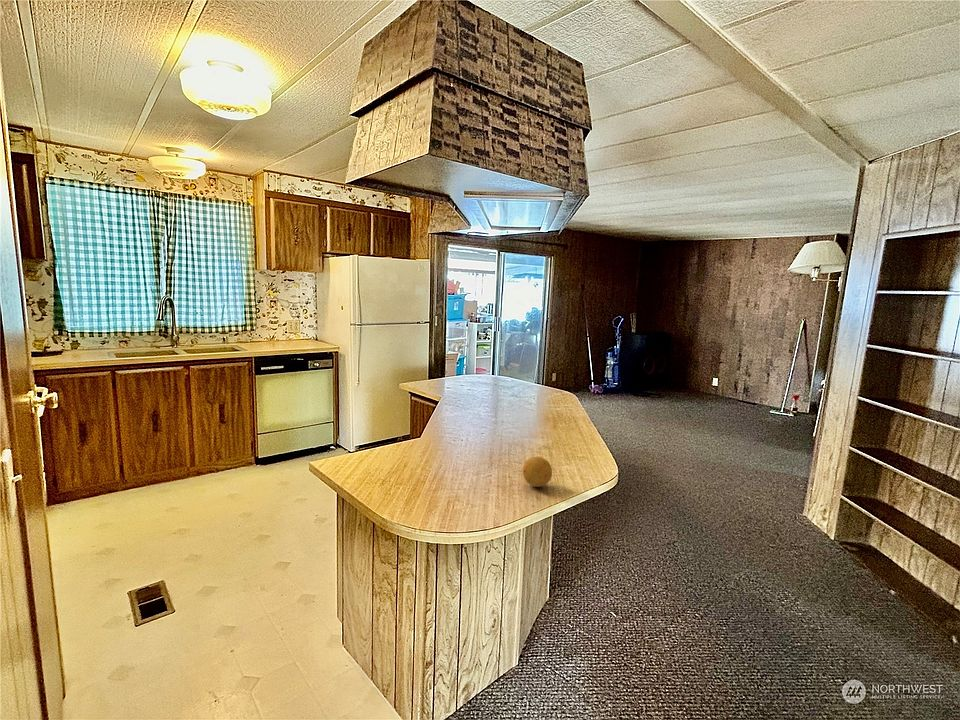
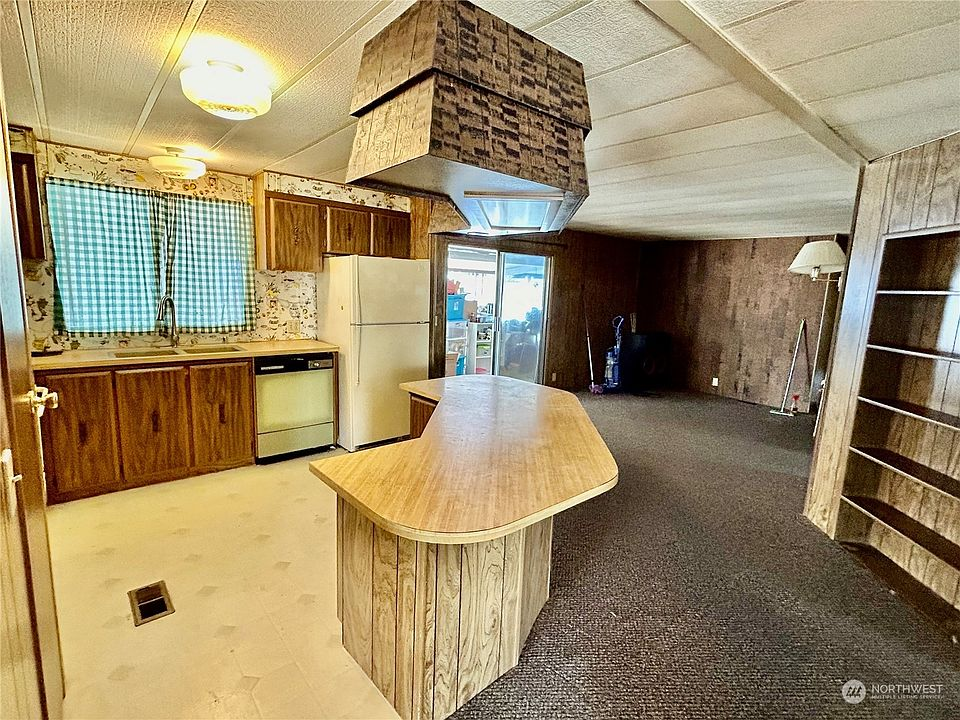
- fruit (537, 471)
